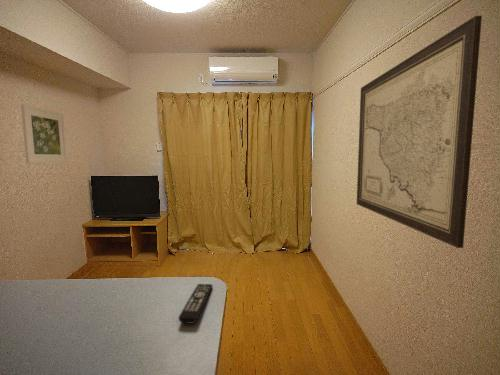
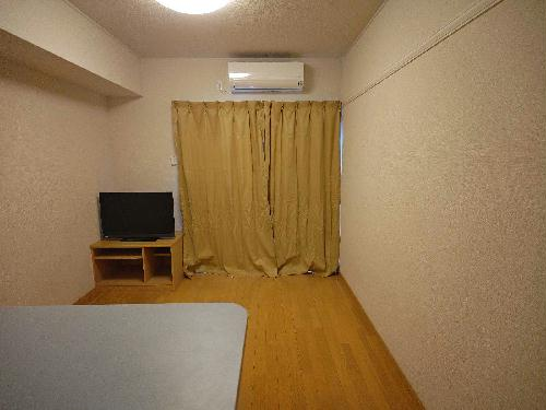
- wall art (396, 143)
- remote control (197, 301)
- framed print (46, 136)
